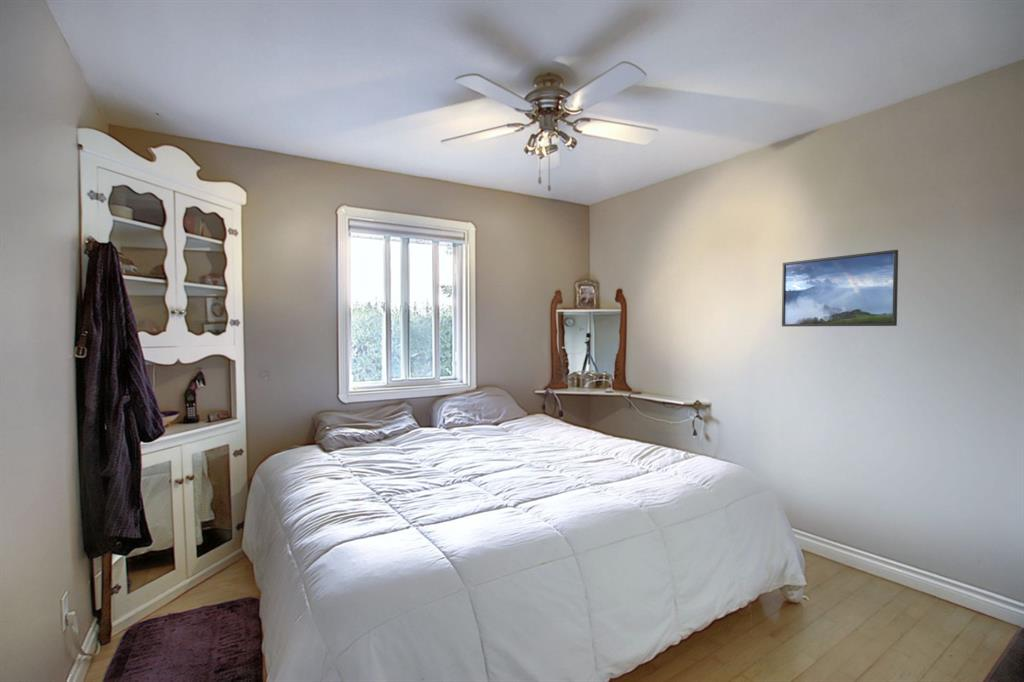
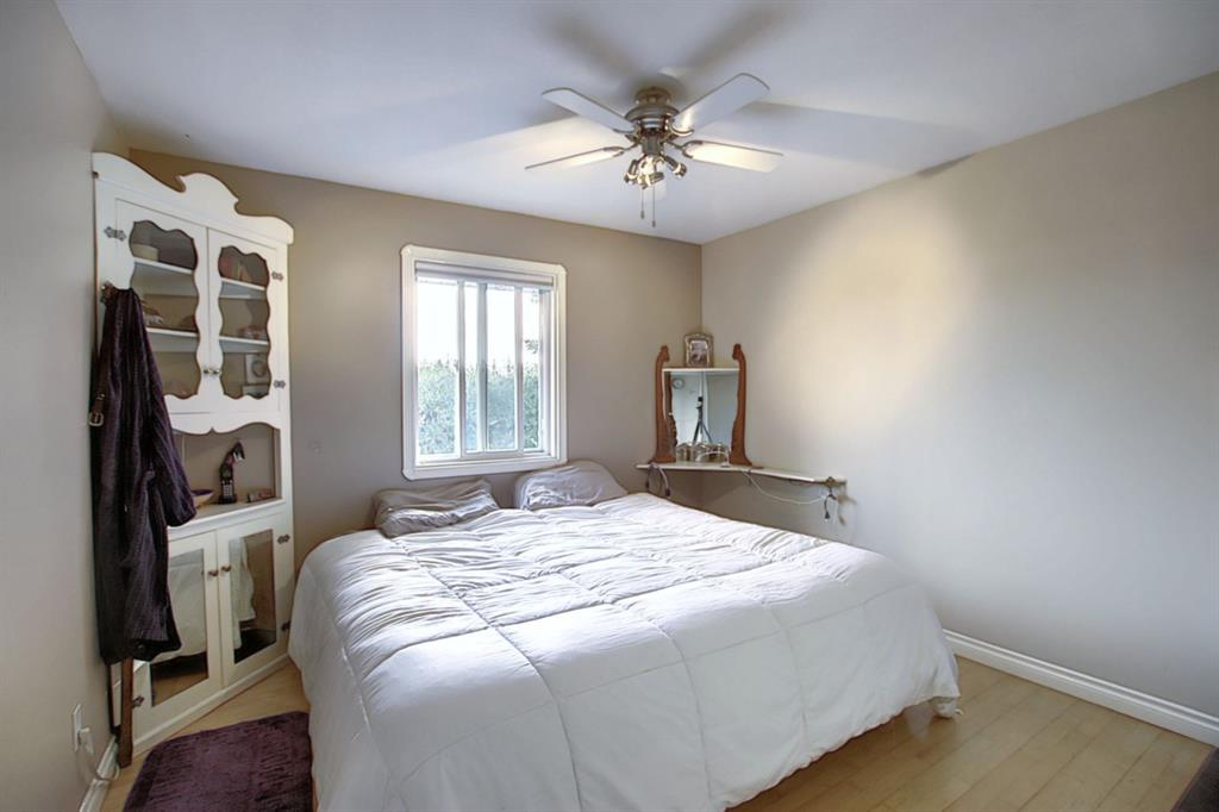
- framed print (834, 291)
